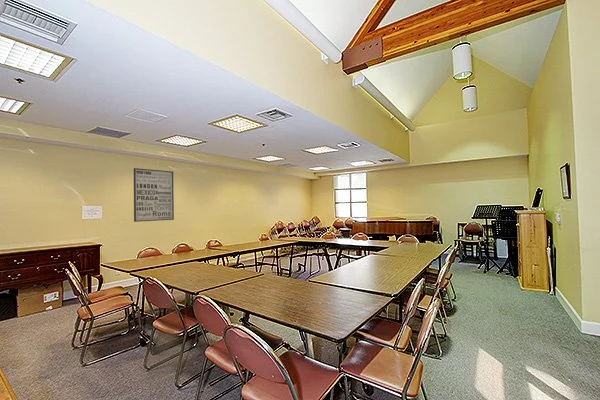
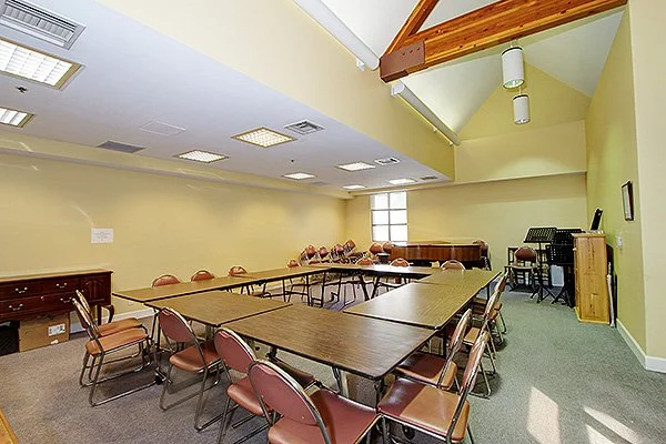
- wall art (154, 195)
